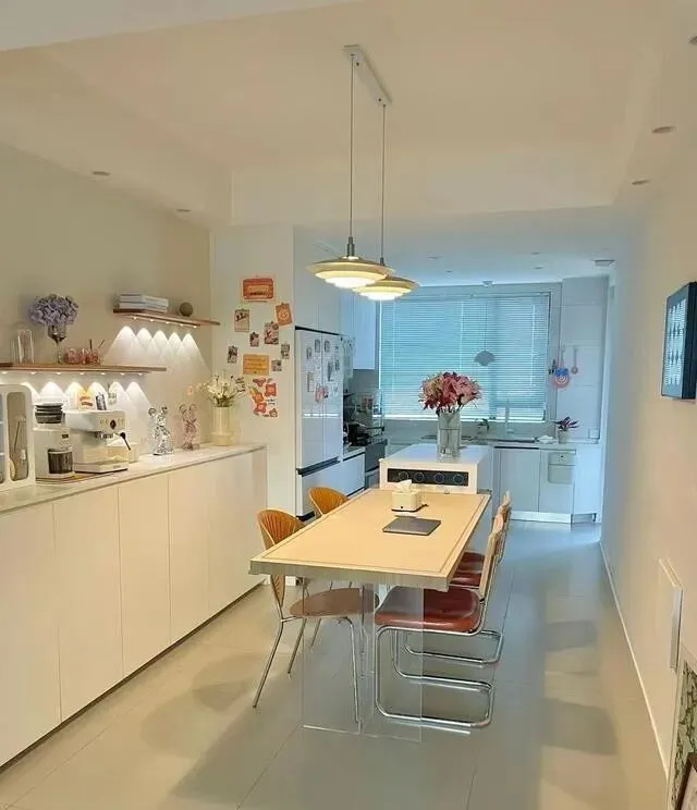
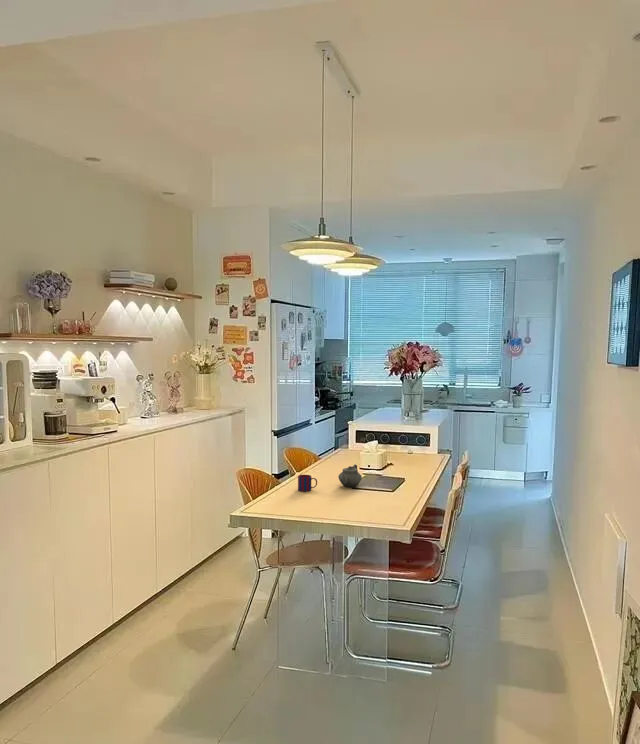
+ mug (307, 483)
+ teapot (349, 476)
